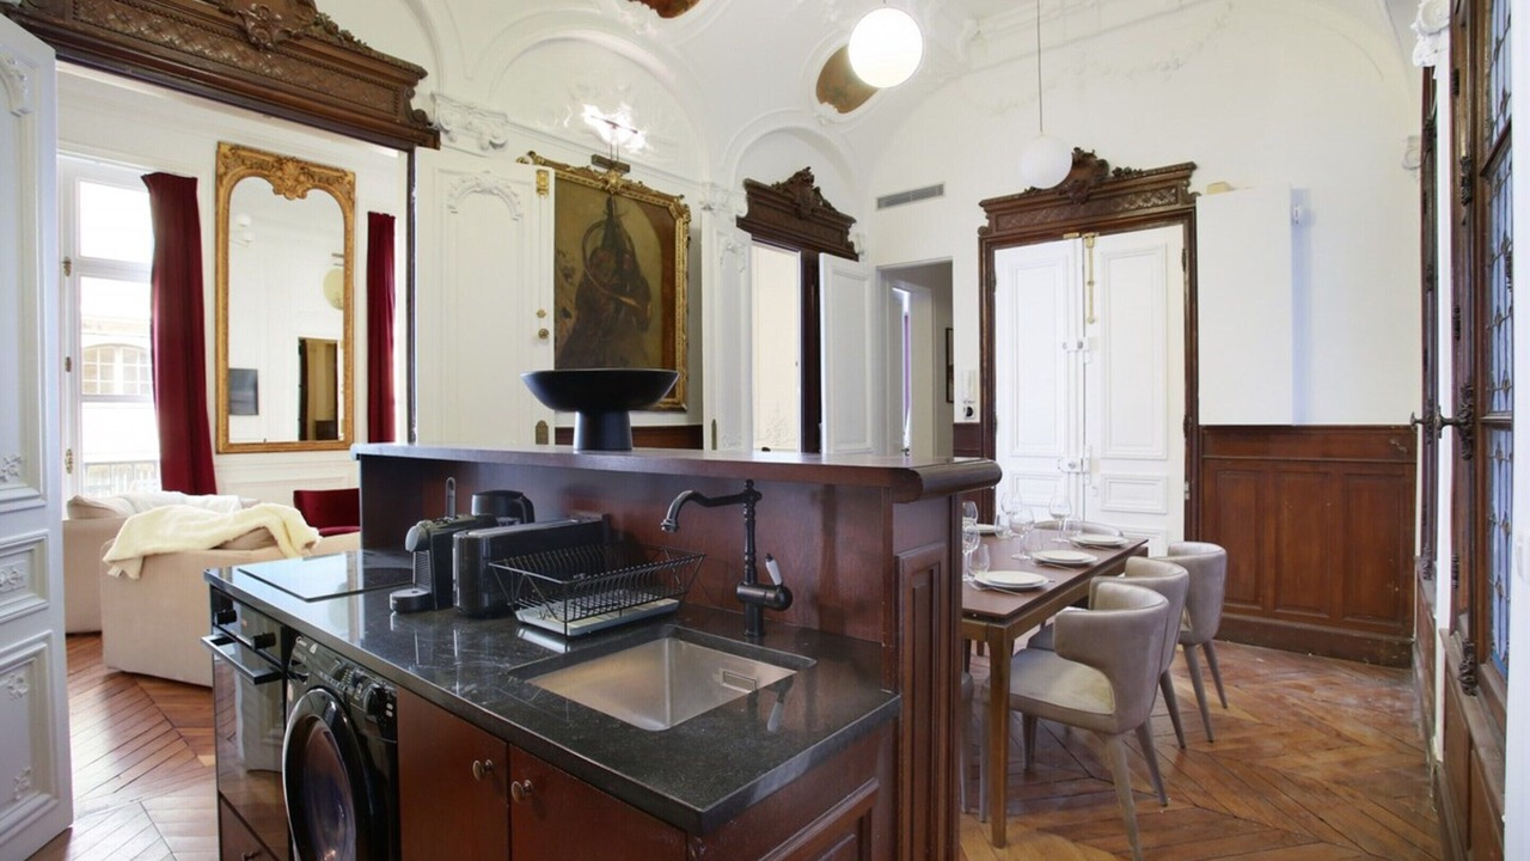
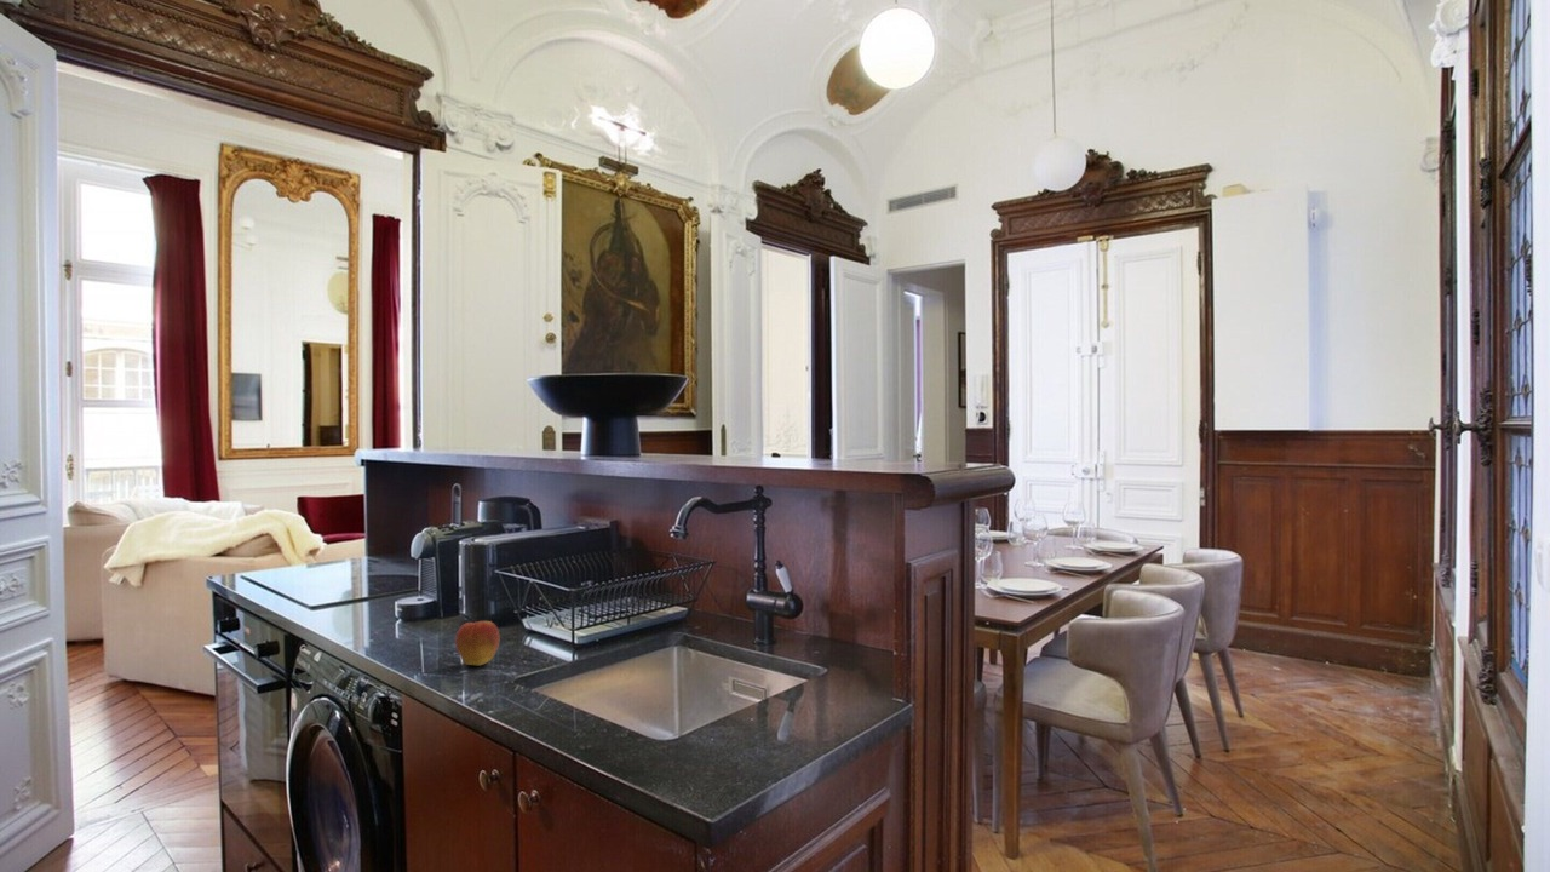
+ apple (477, 638)
